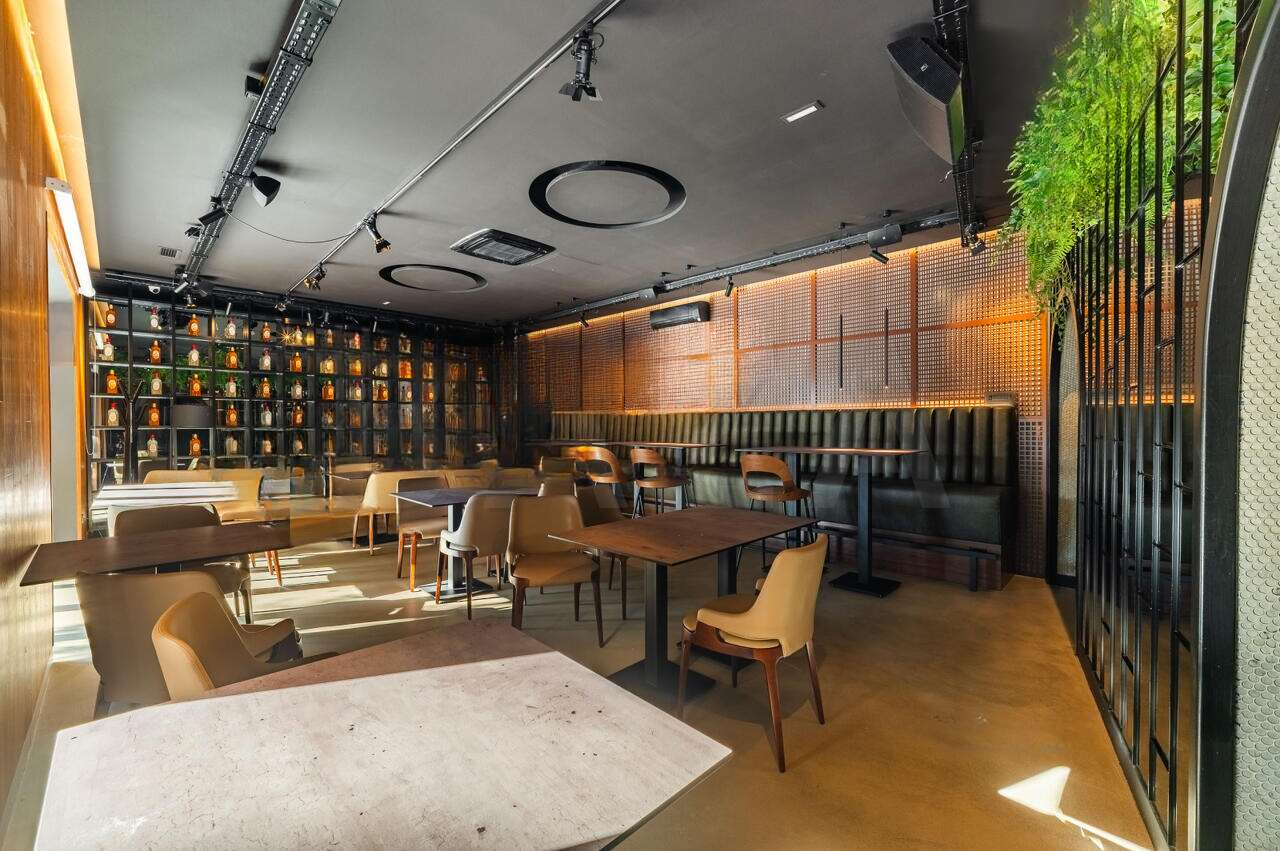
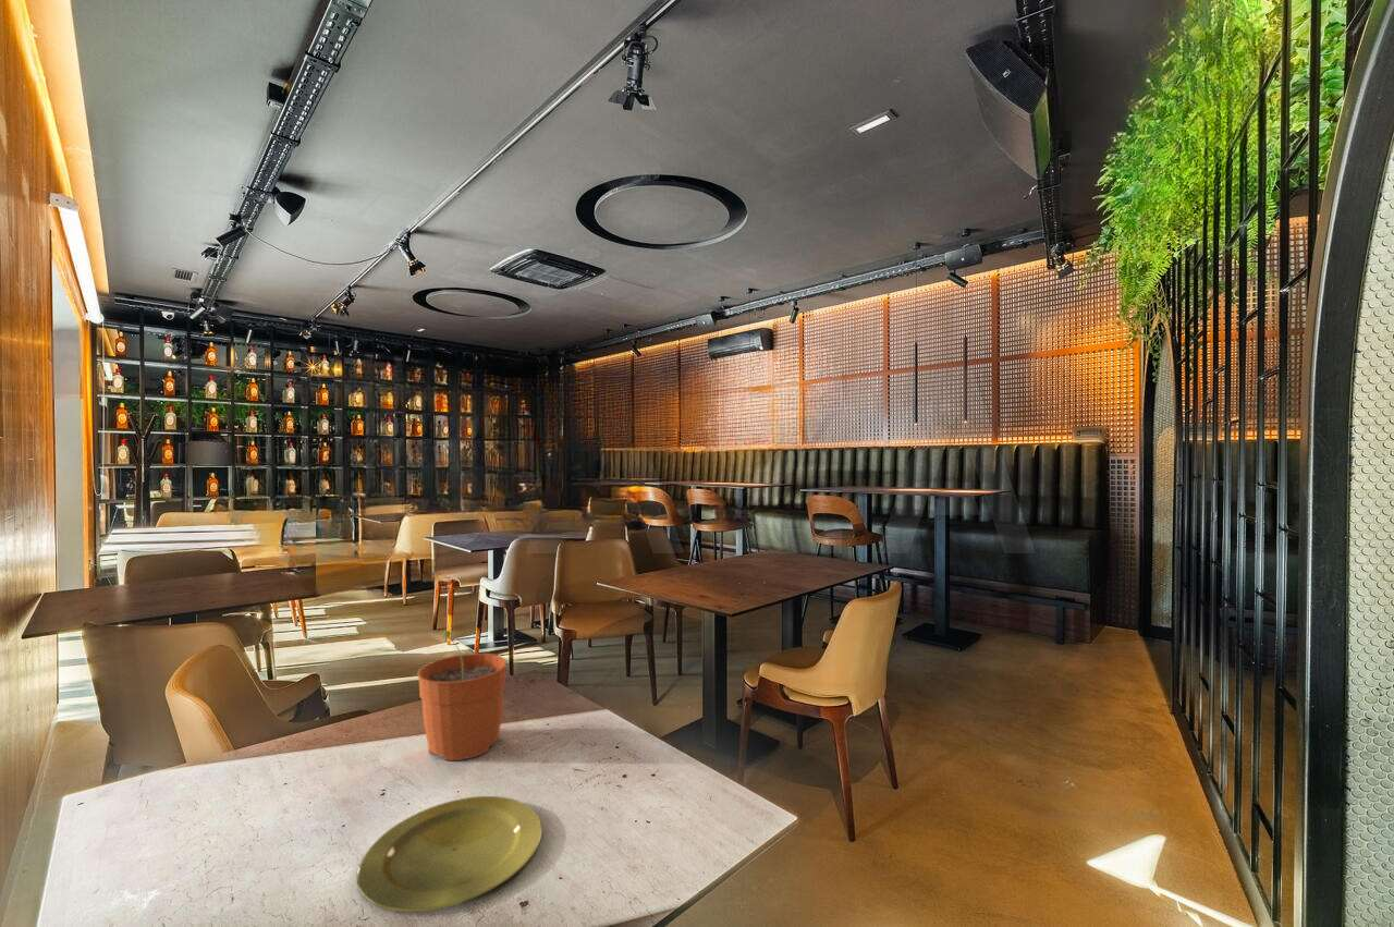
+ plant pot (463, 685)
+ plate (454, 846)
